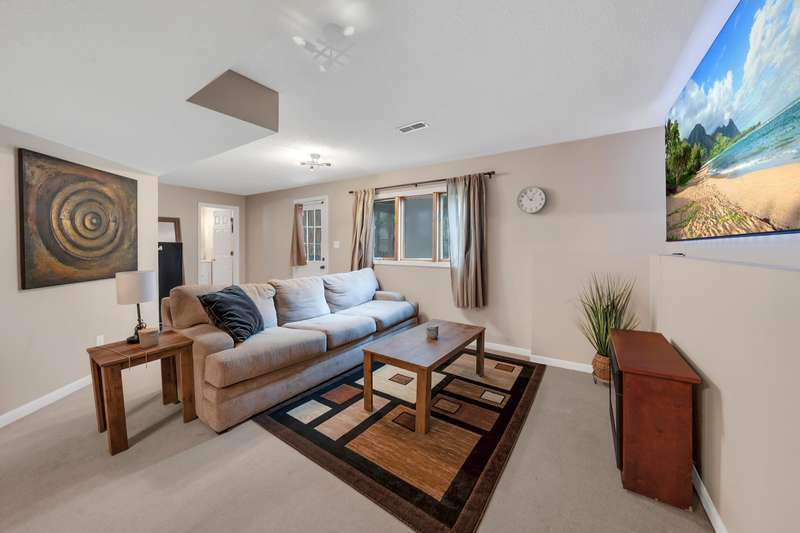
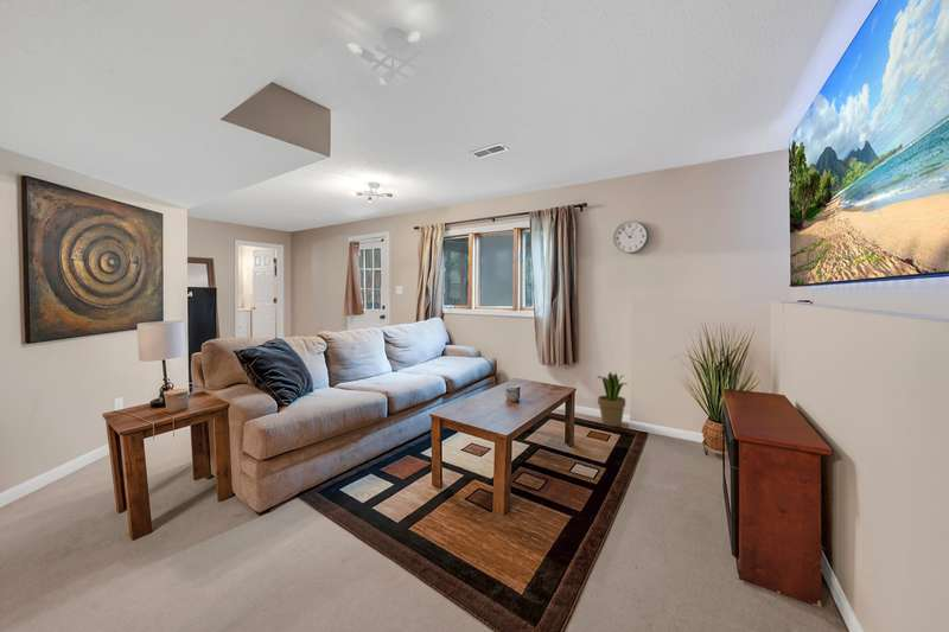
+ potted plant (612, 397)
